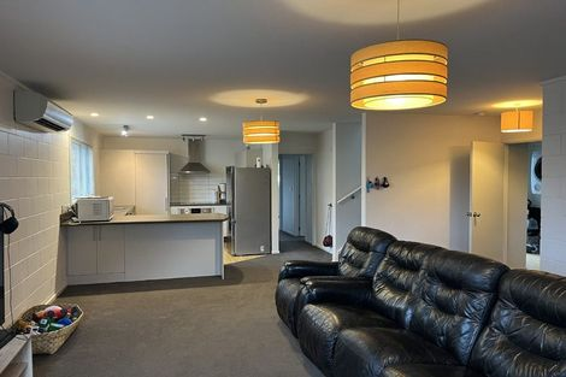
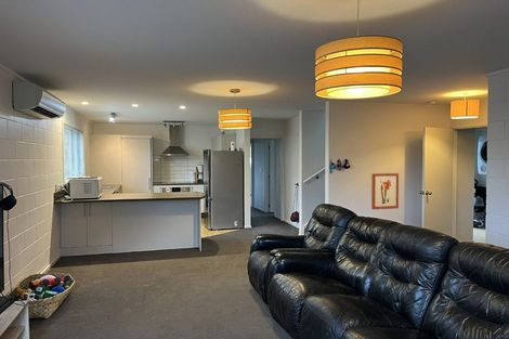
+ wall art (384, 191)
